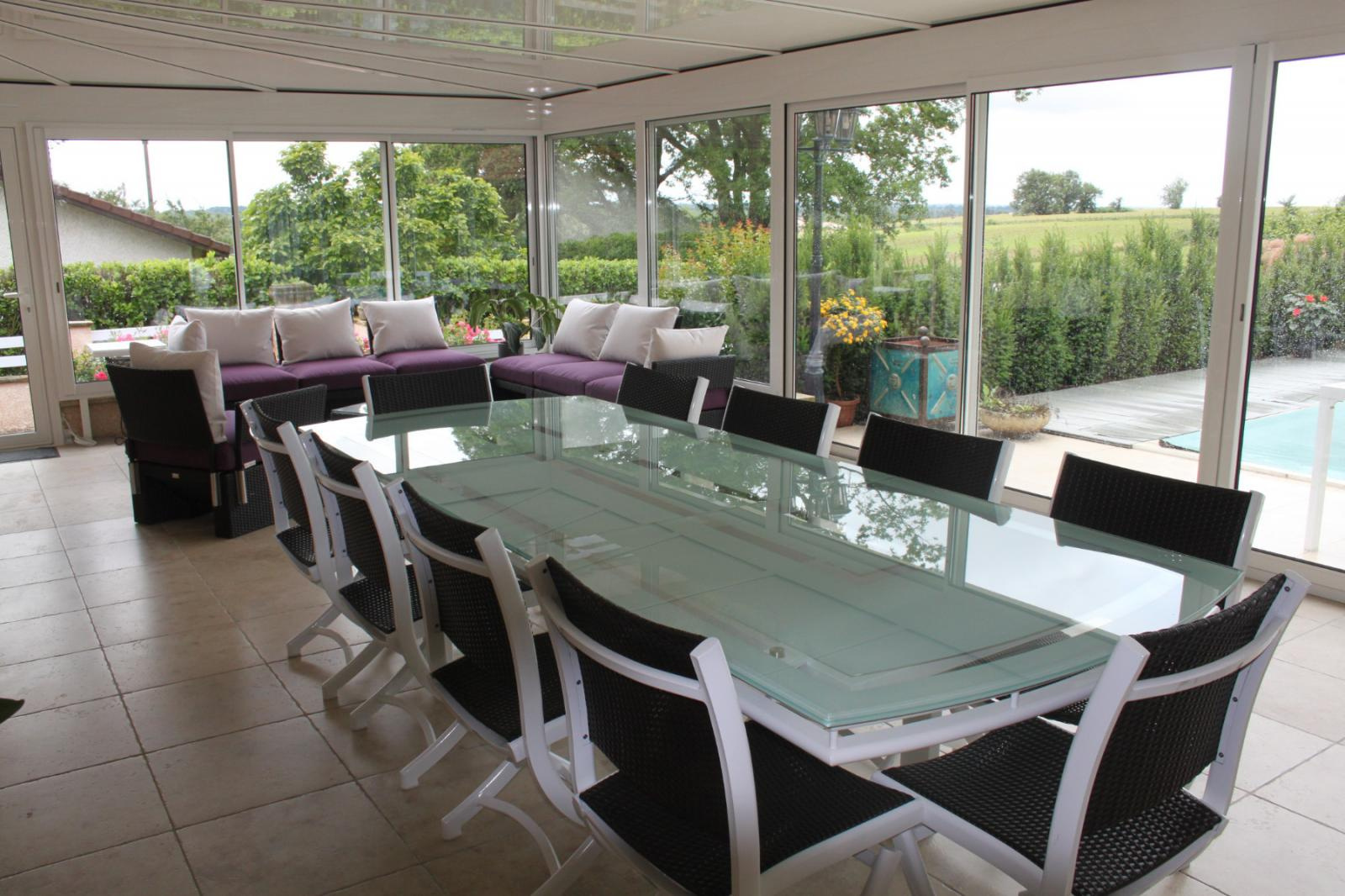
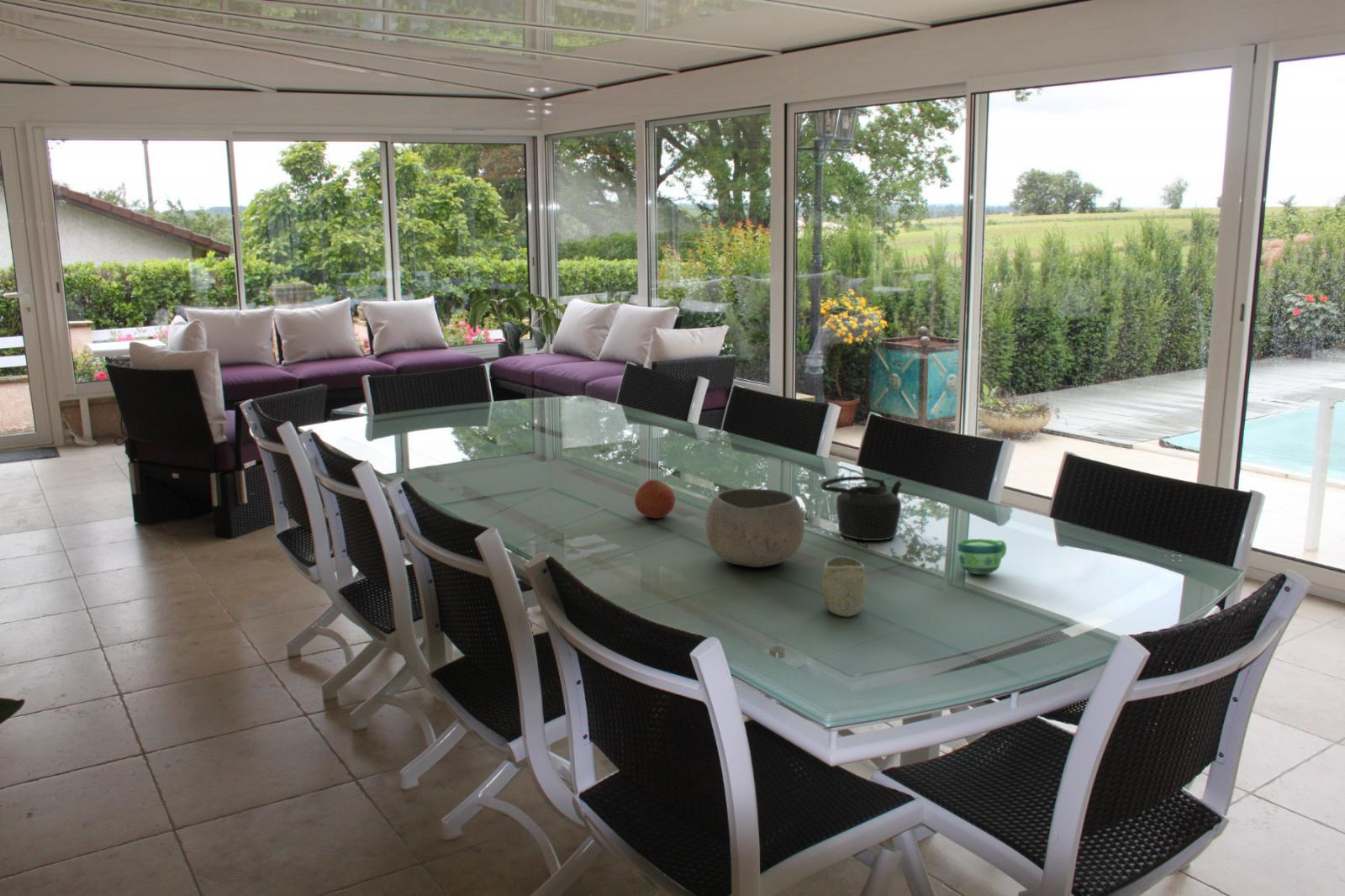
+ fruit (655, 498)
+ cup (983, 555)
+ bowl (754, 529)
+ teapot (868, 507)
+ cup (844, 586)
